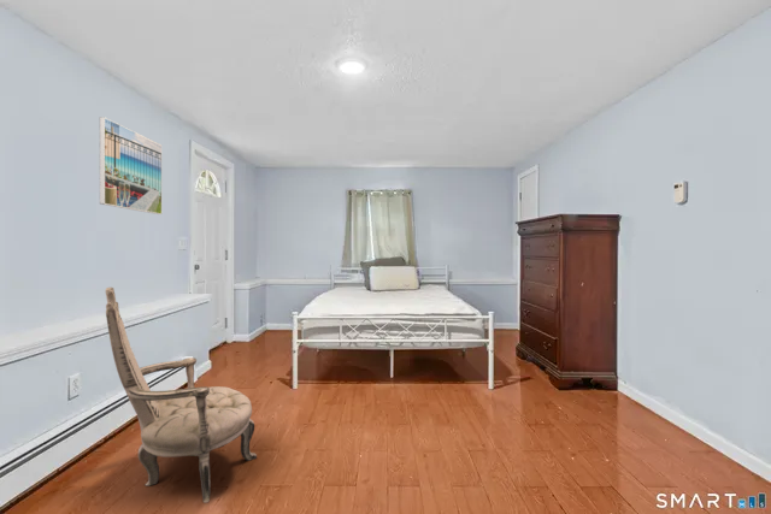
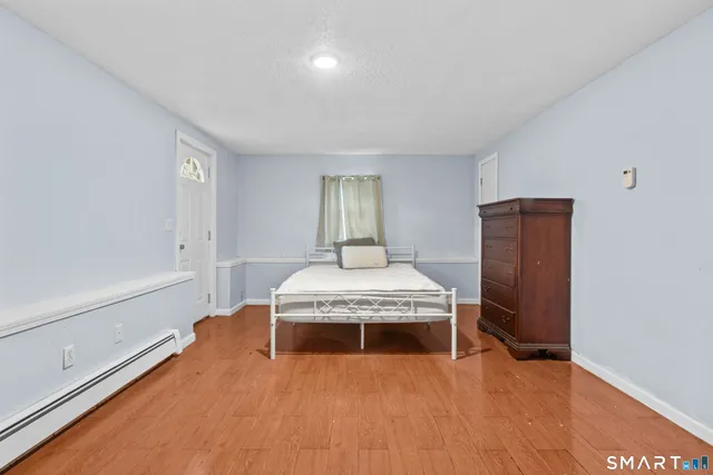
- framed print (134, 171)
- armchair (187, 379)
